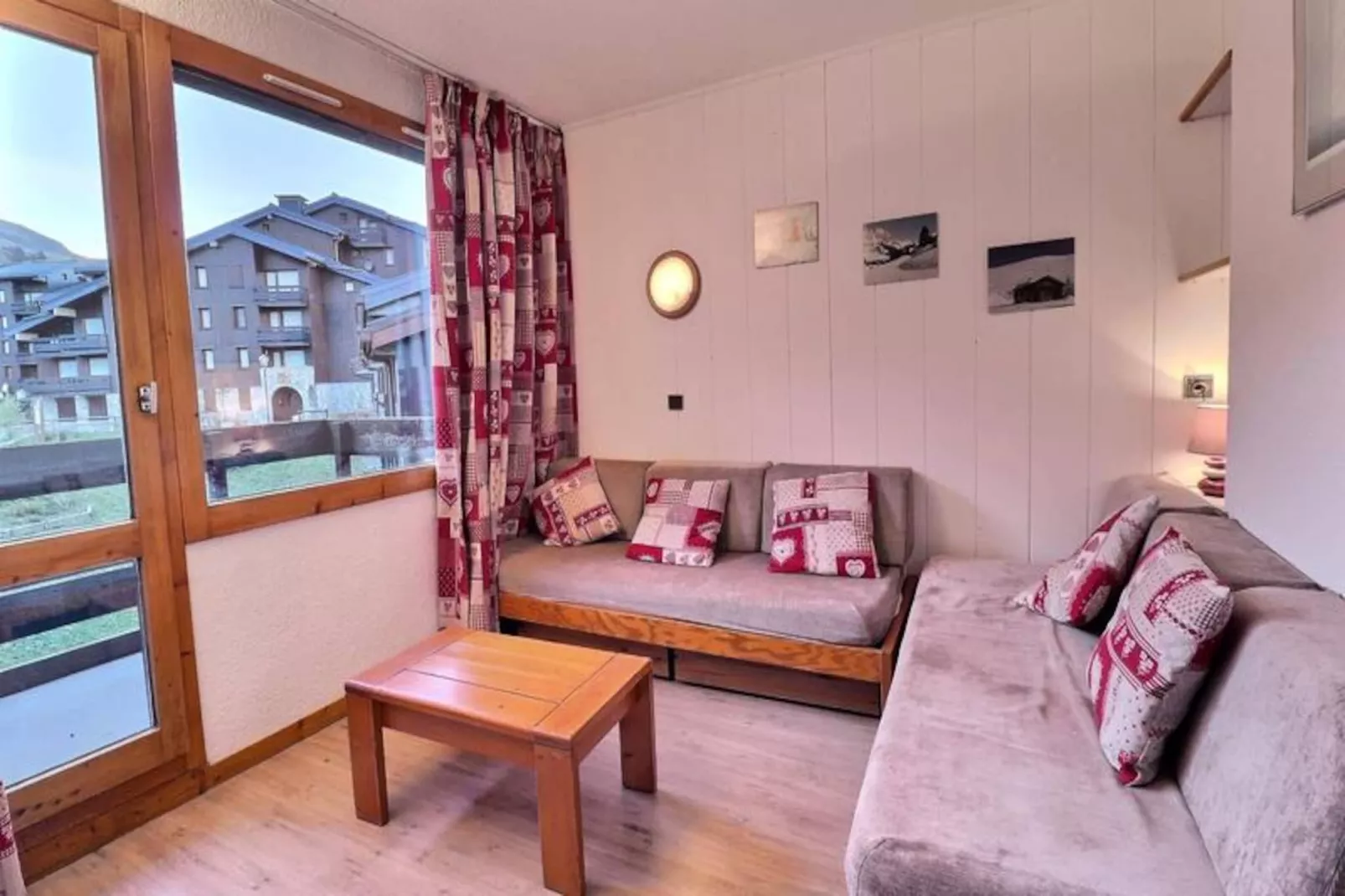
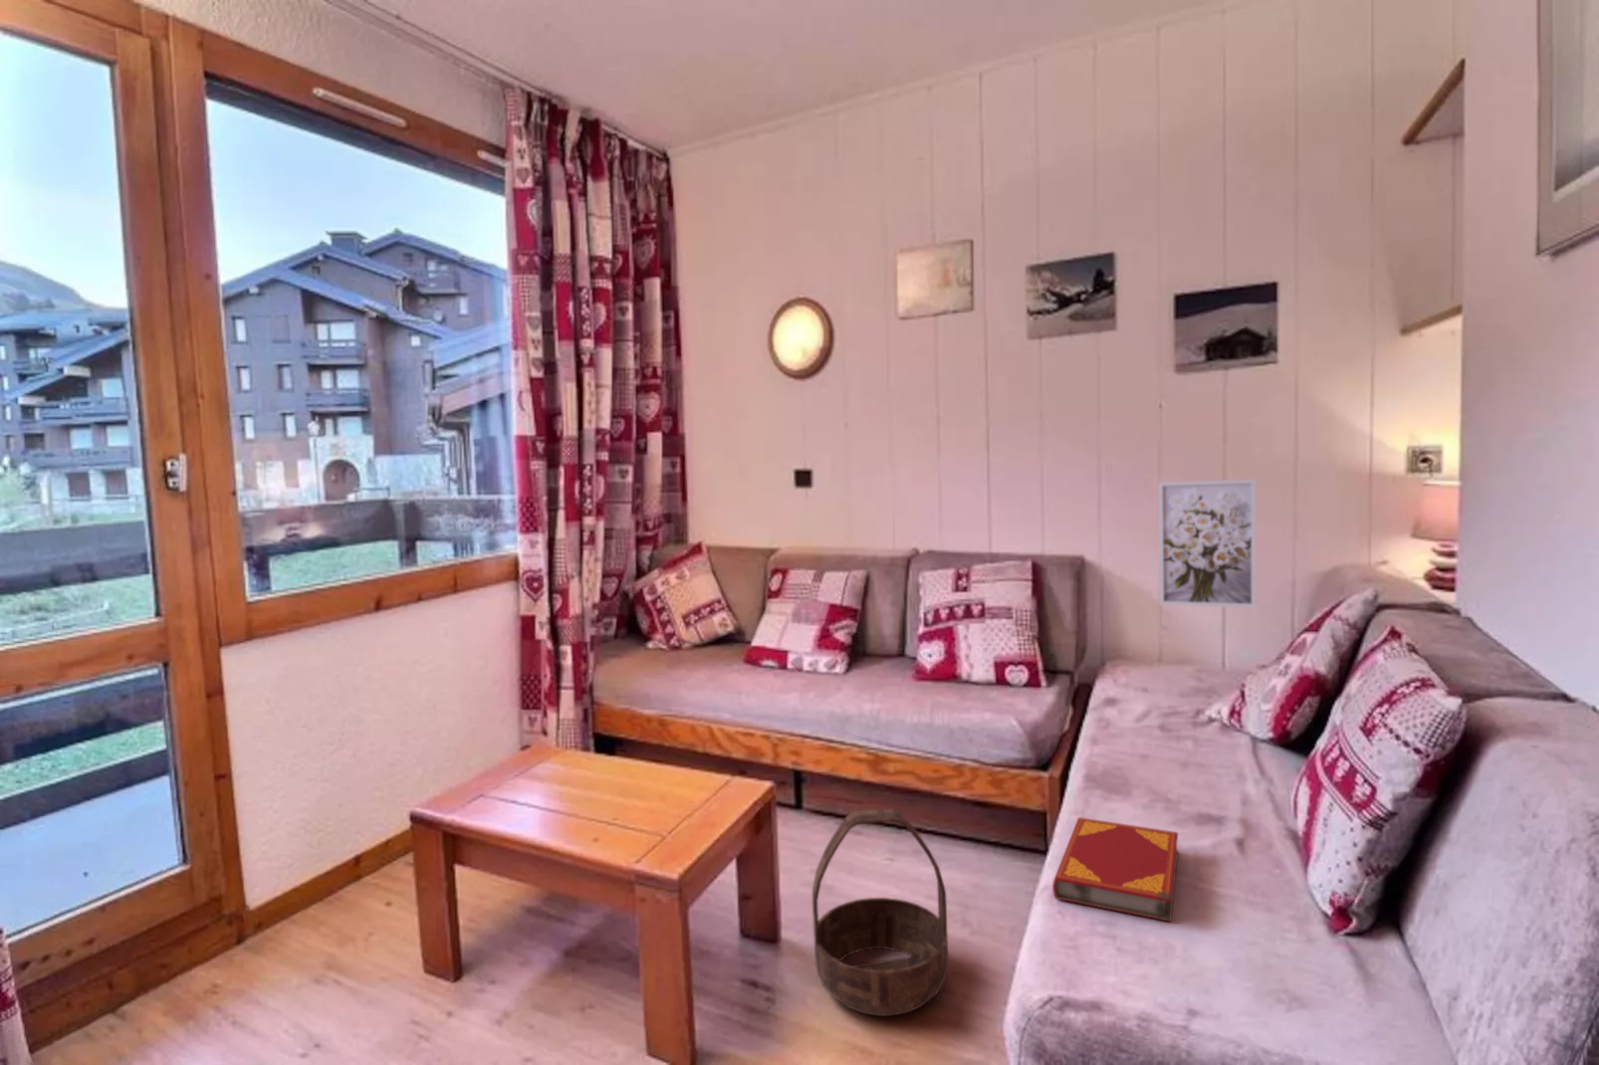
+ wall art (1205, 543)
+ hardback book (1118, 863)
+ basket (879, 897)
